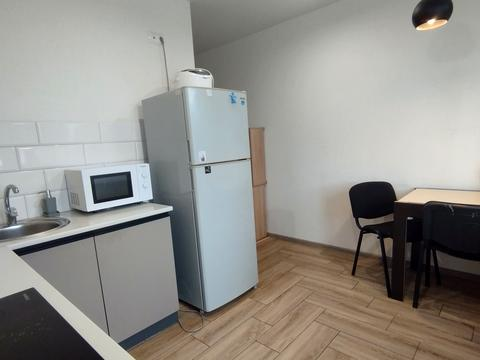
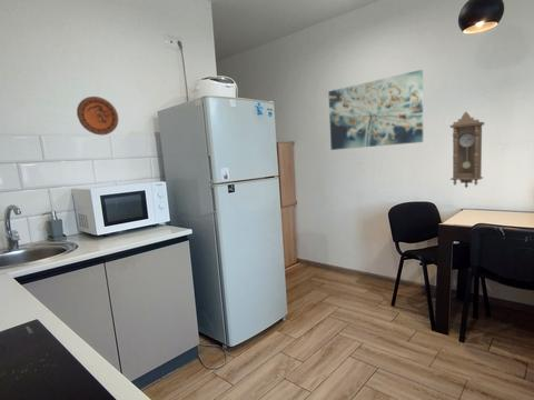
+ wall art (372, 114)
+ pendulum clock (466, 150)
+ decorative plate (98, 116)
